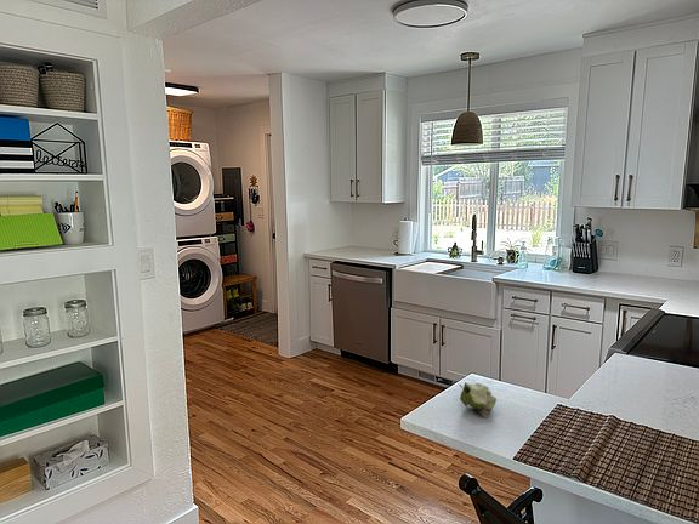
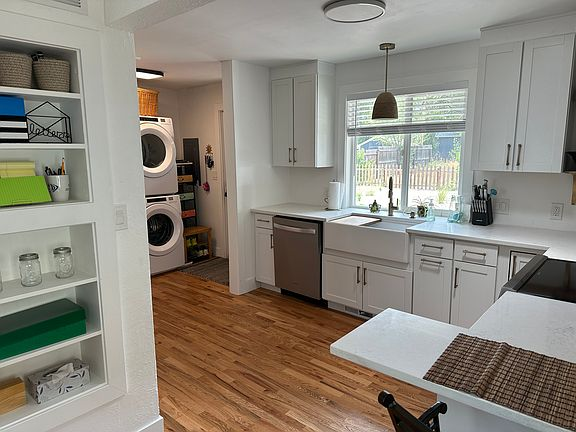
- fruit (477, 395)
